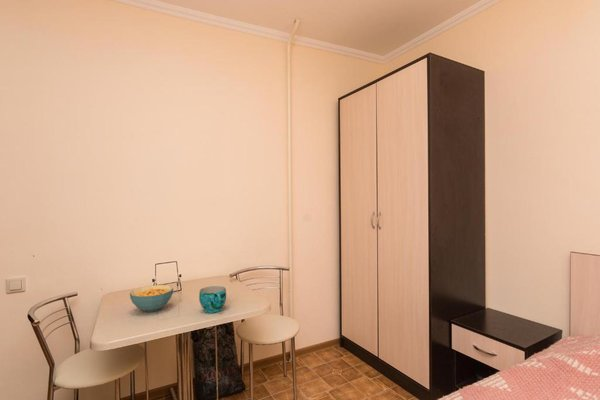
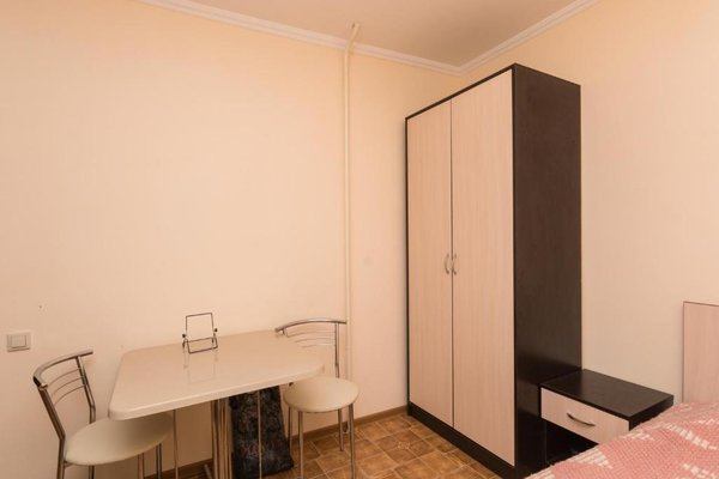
- cup (214, 299)
- cereal bowl (152, 300)
